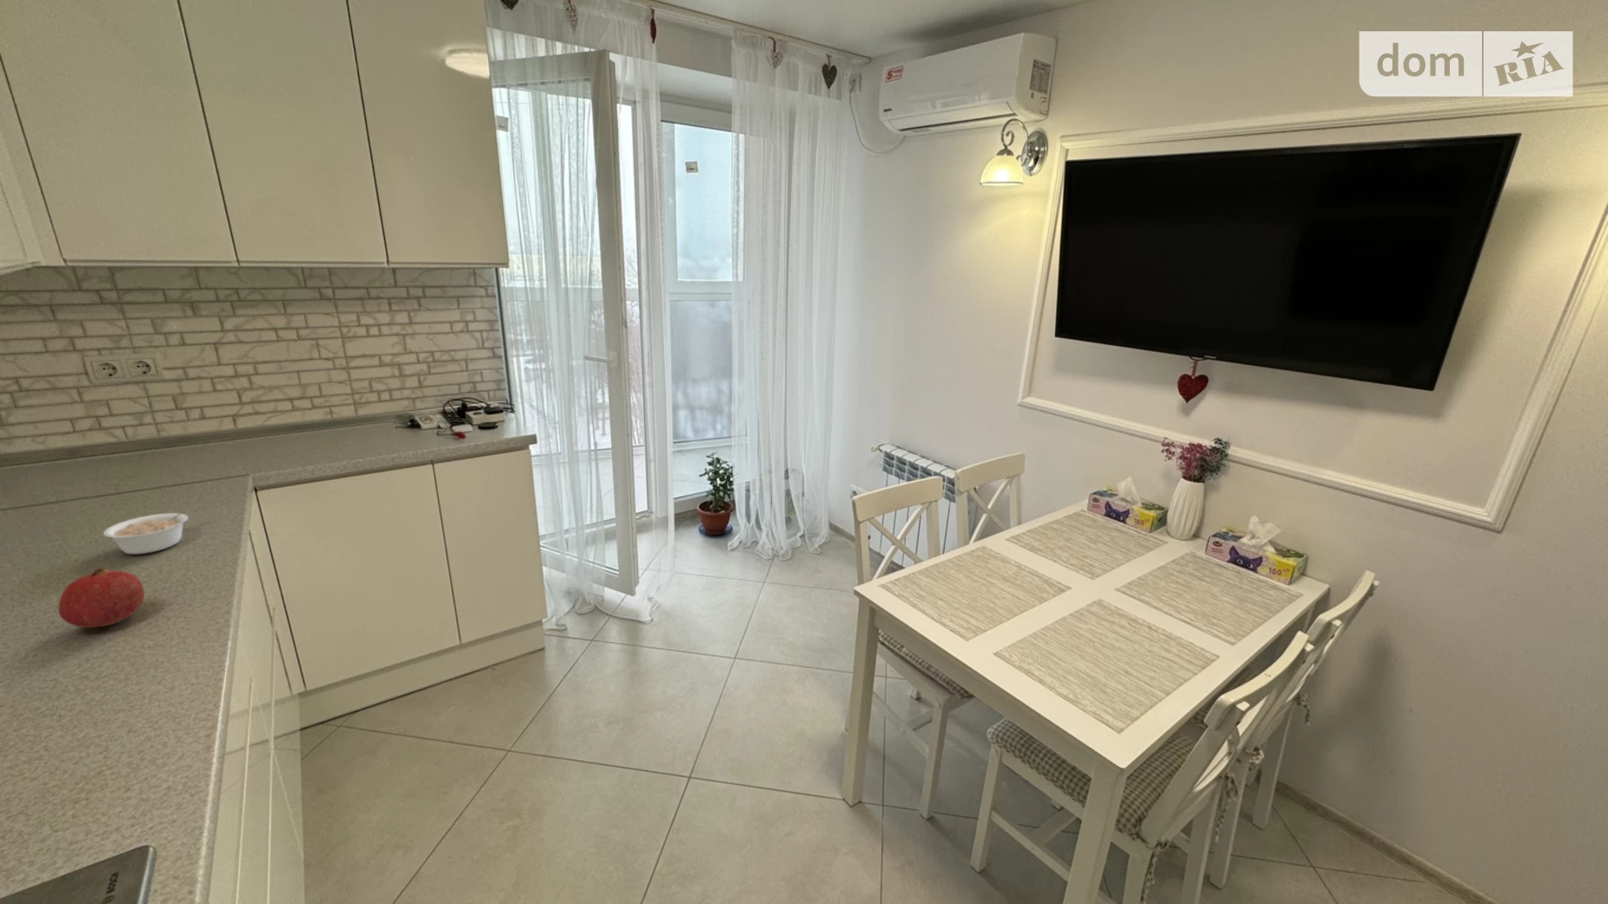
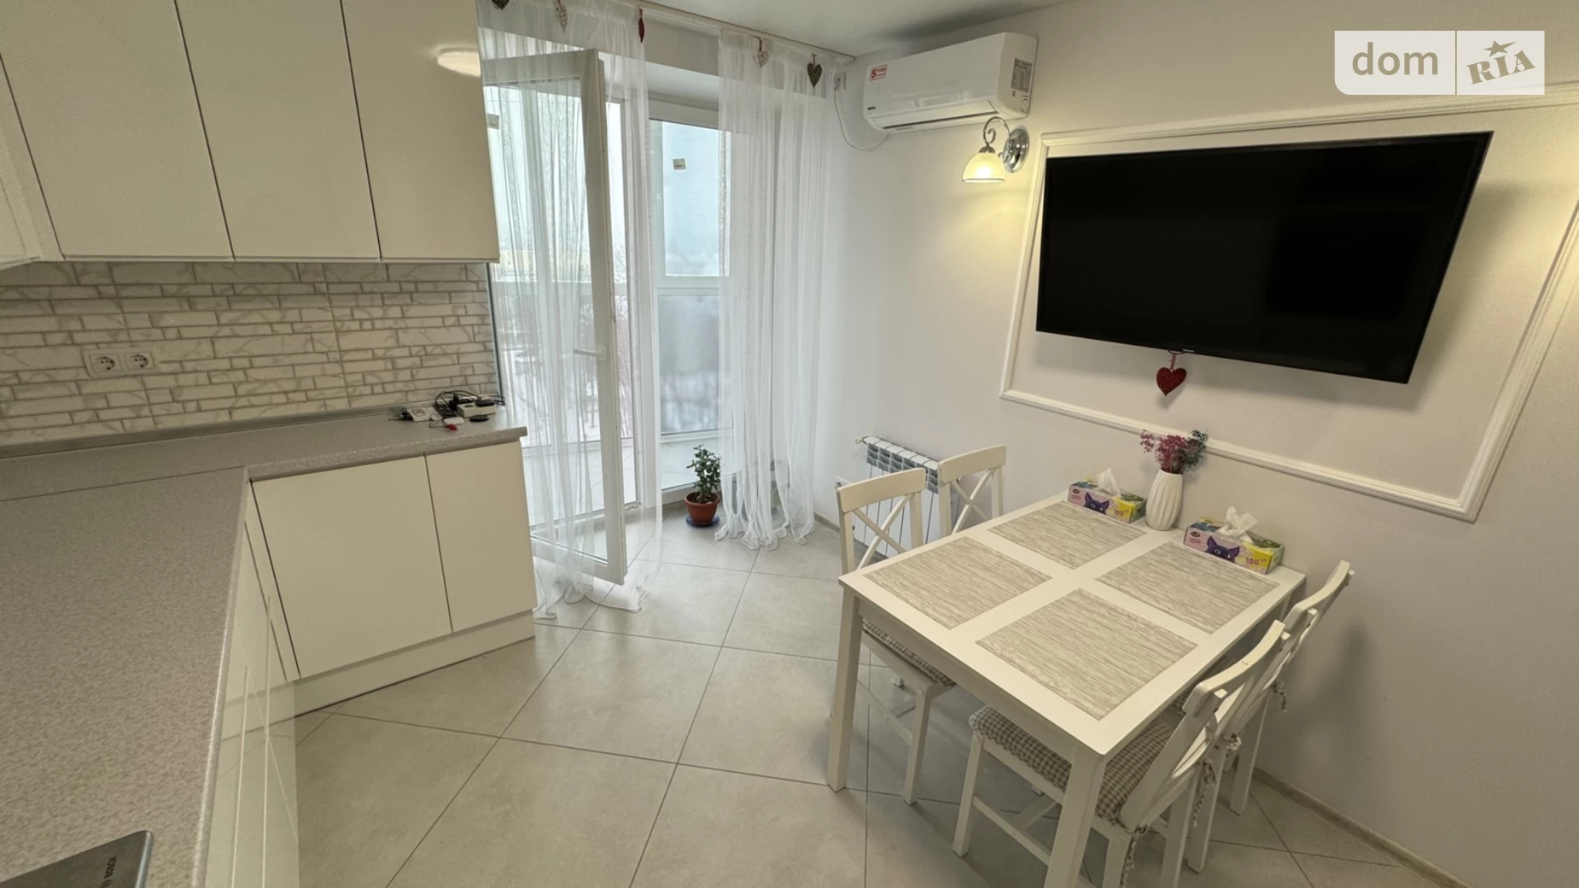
- legume (150, 531)
- fruit (103, 596)
